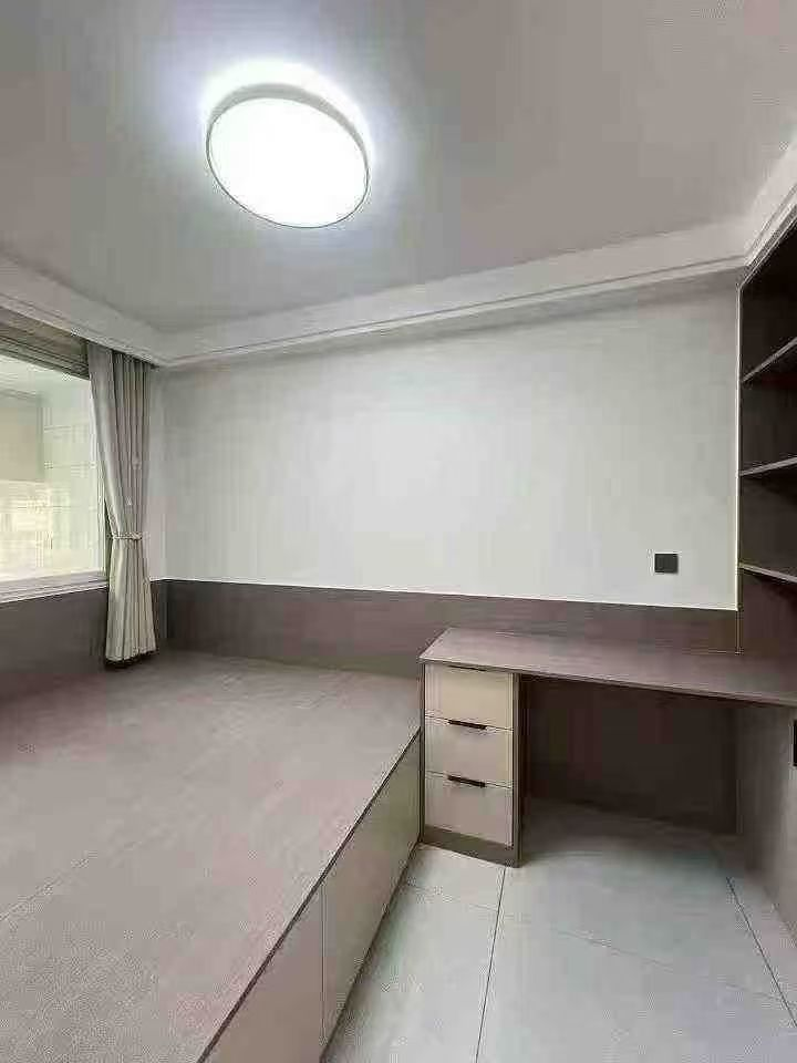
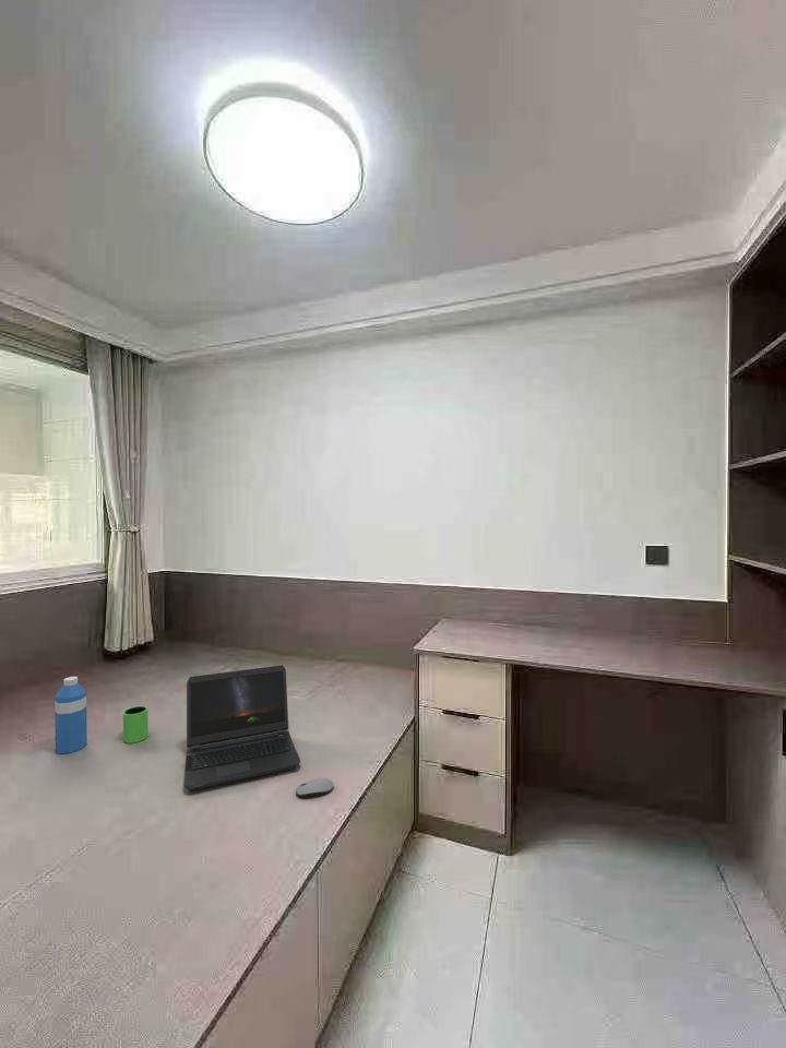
+ mug (136, 722)
+ computer mouse (314, 785)
+ laptop computer (241, 720)
+ water bottle (71, 713)
